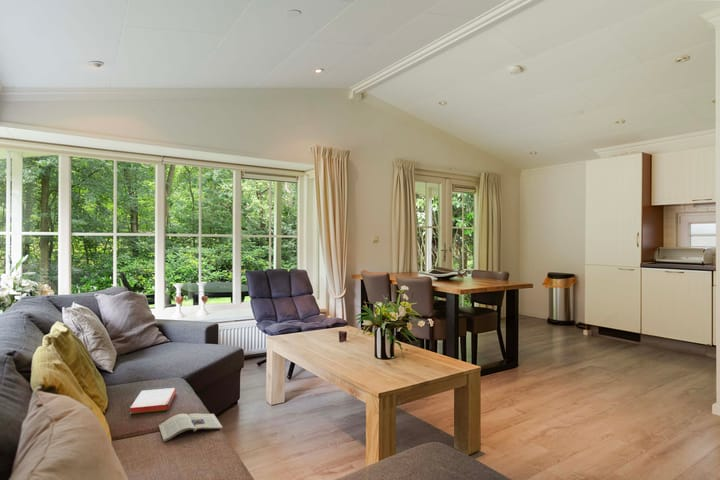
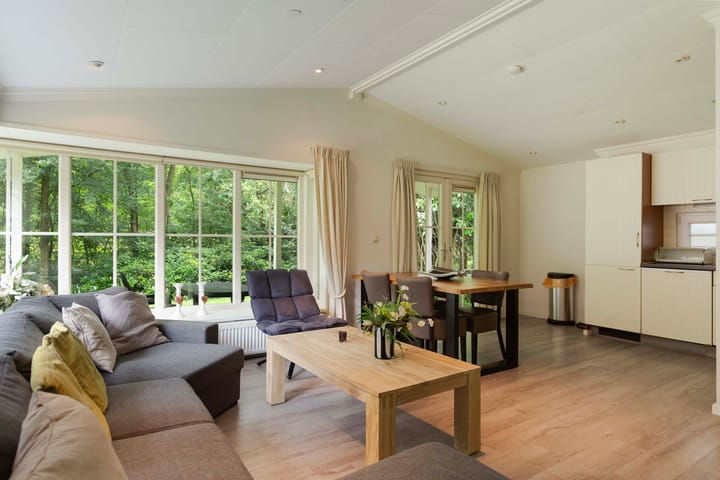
- magazine (190, 423)
- hardback book (154, 400)
